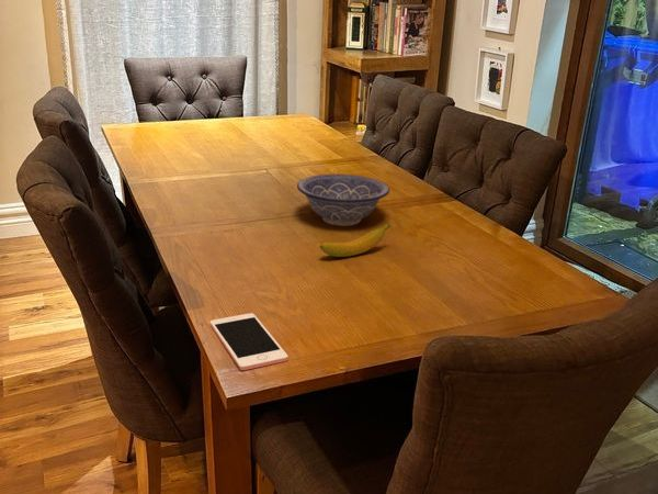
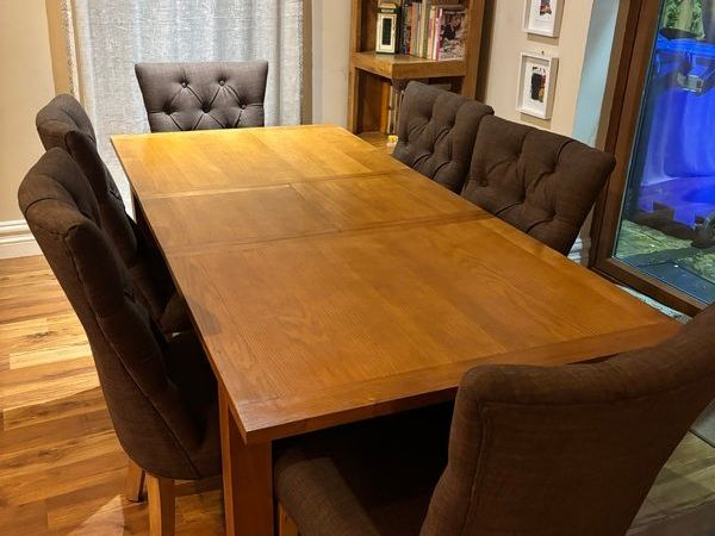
- banana (355, 240)
- decorative bowl (342, 202)
- cell phone (247, 339)
